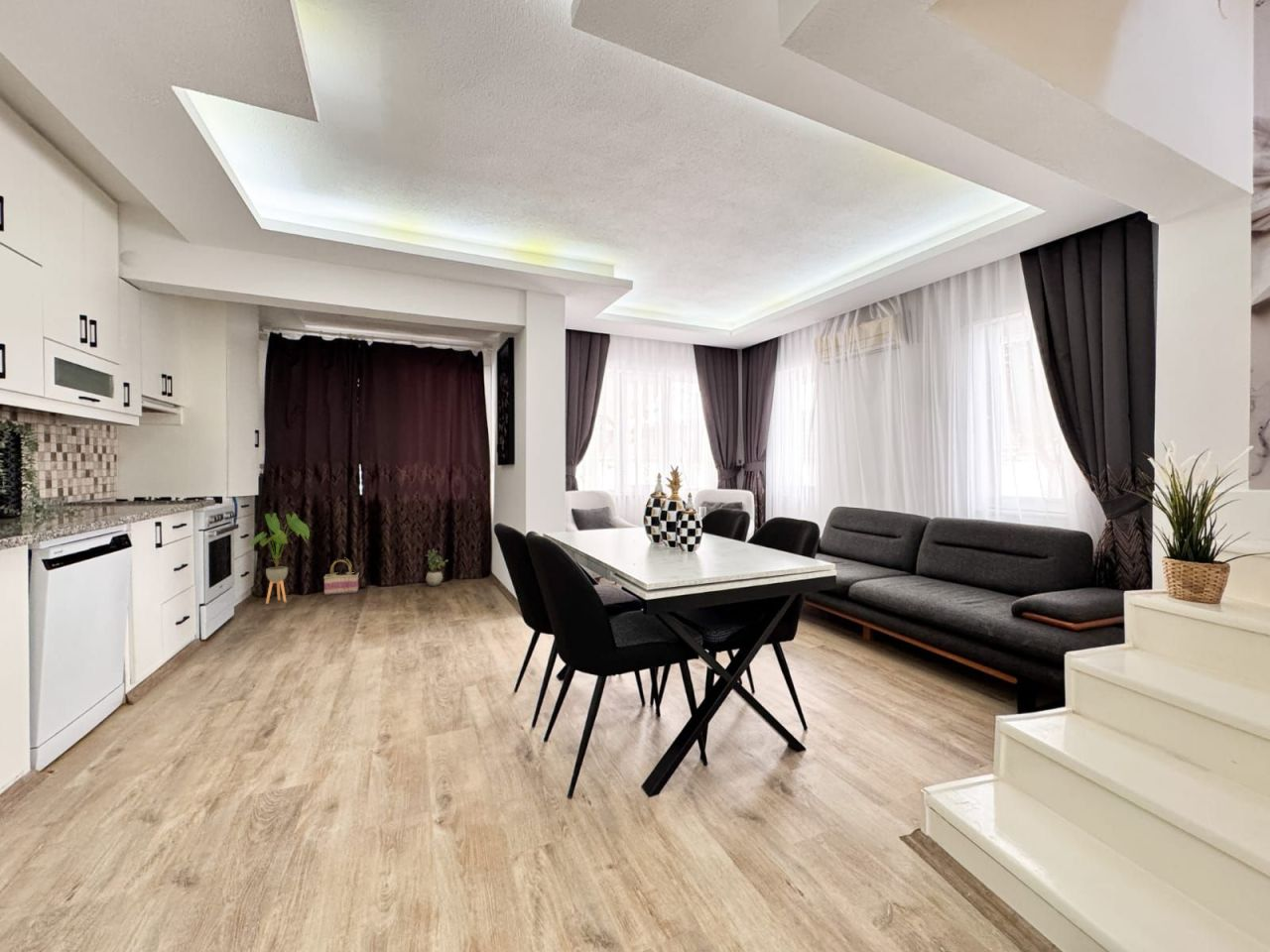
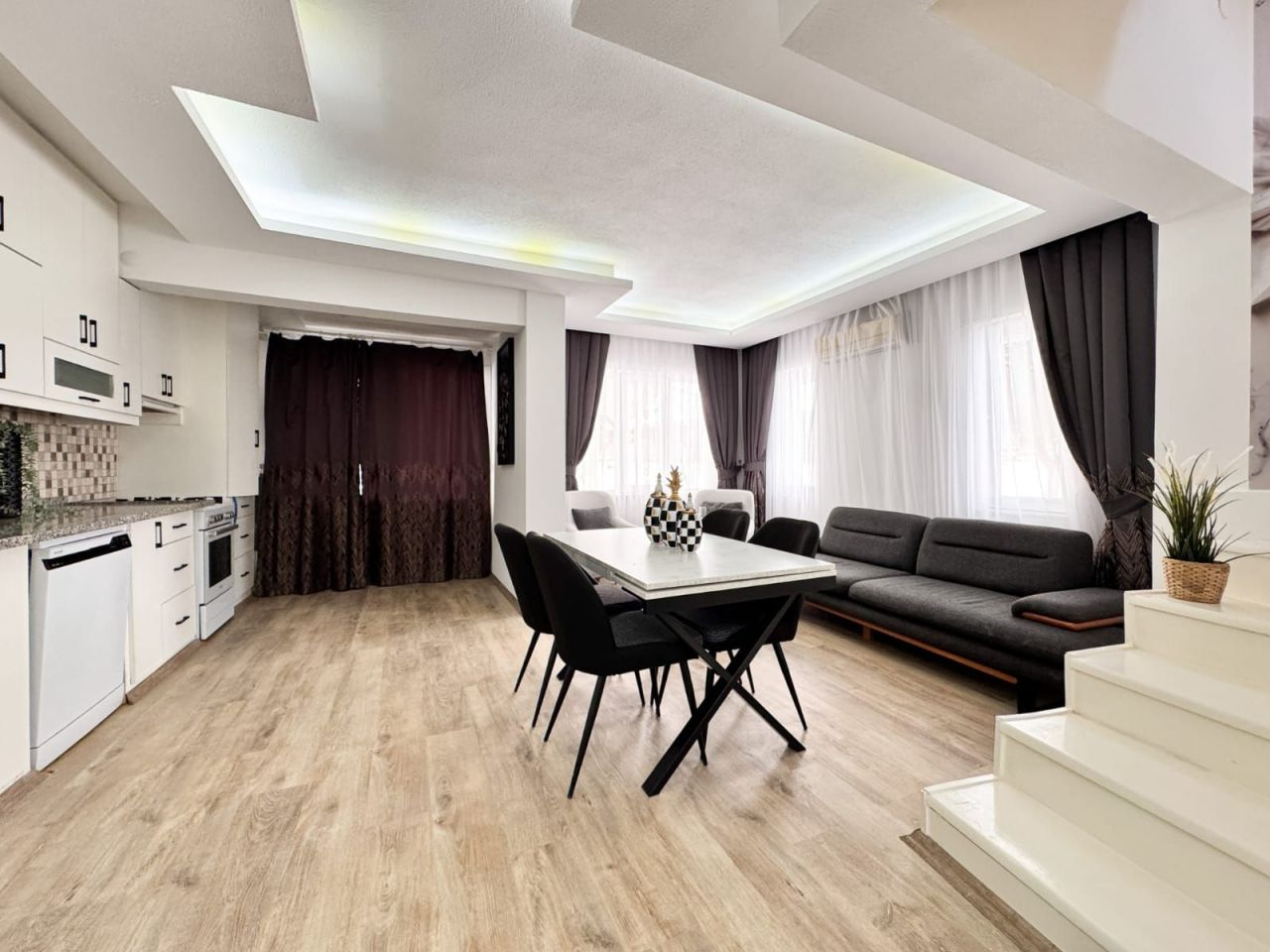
- basket (341, 575)
- potted plant (436, 566)
- house plant (280, 556)
